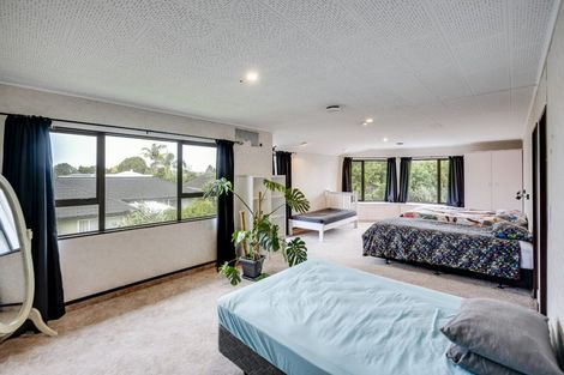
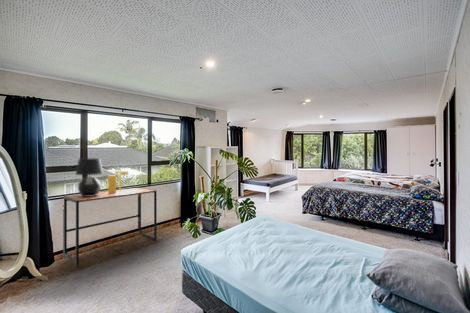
+ letter holder (119, 181)
+ table lamp (89, 176)
+ desk (113, 220)
